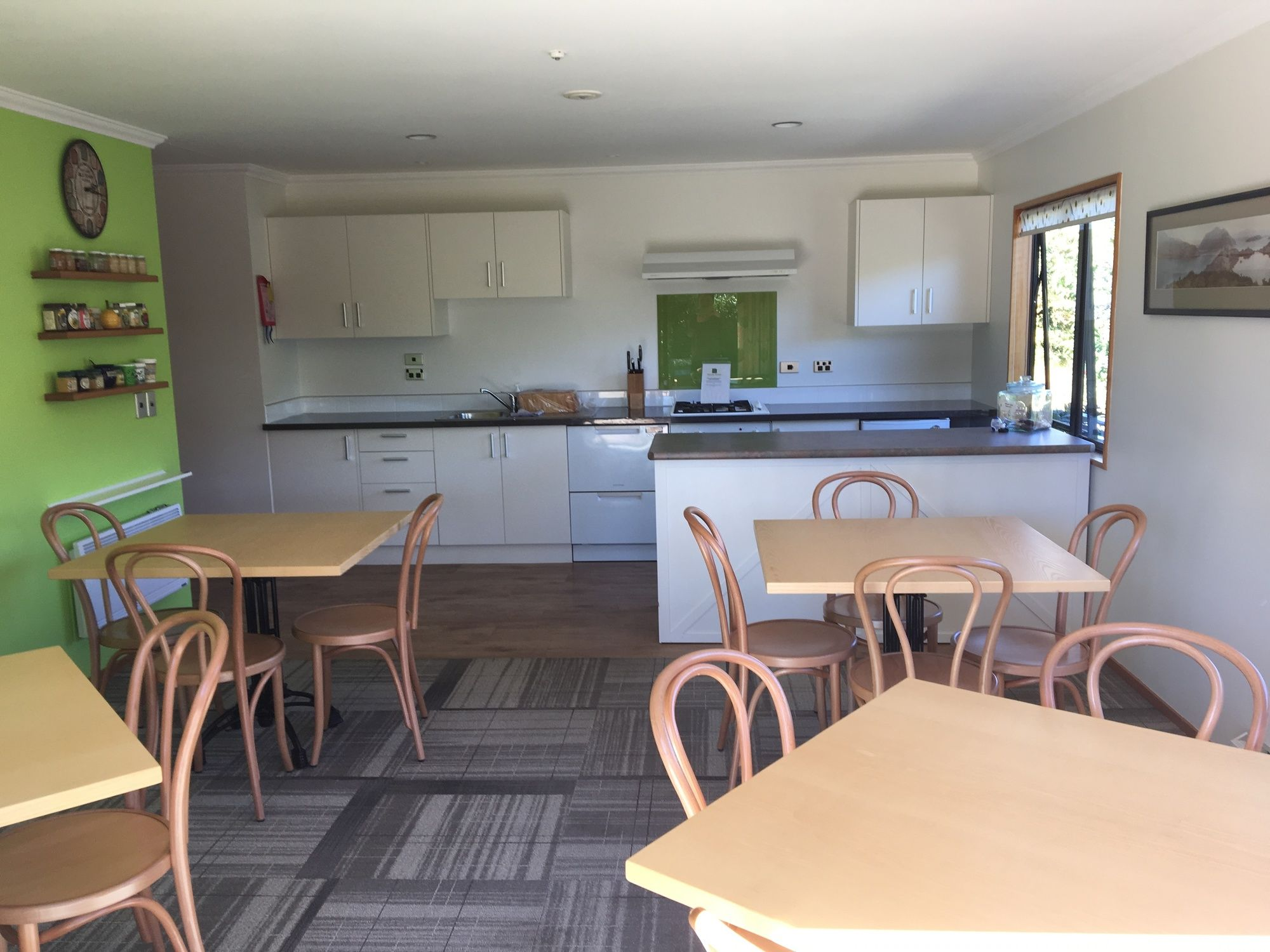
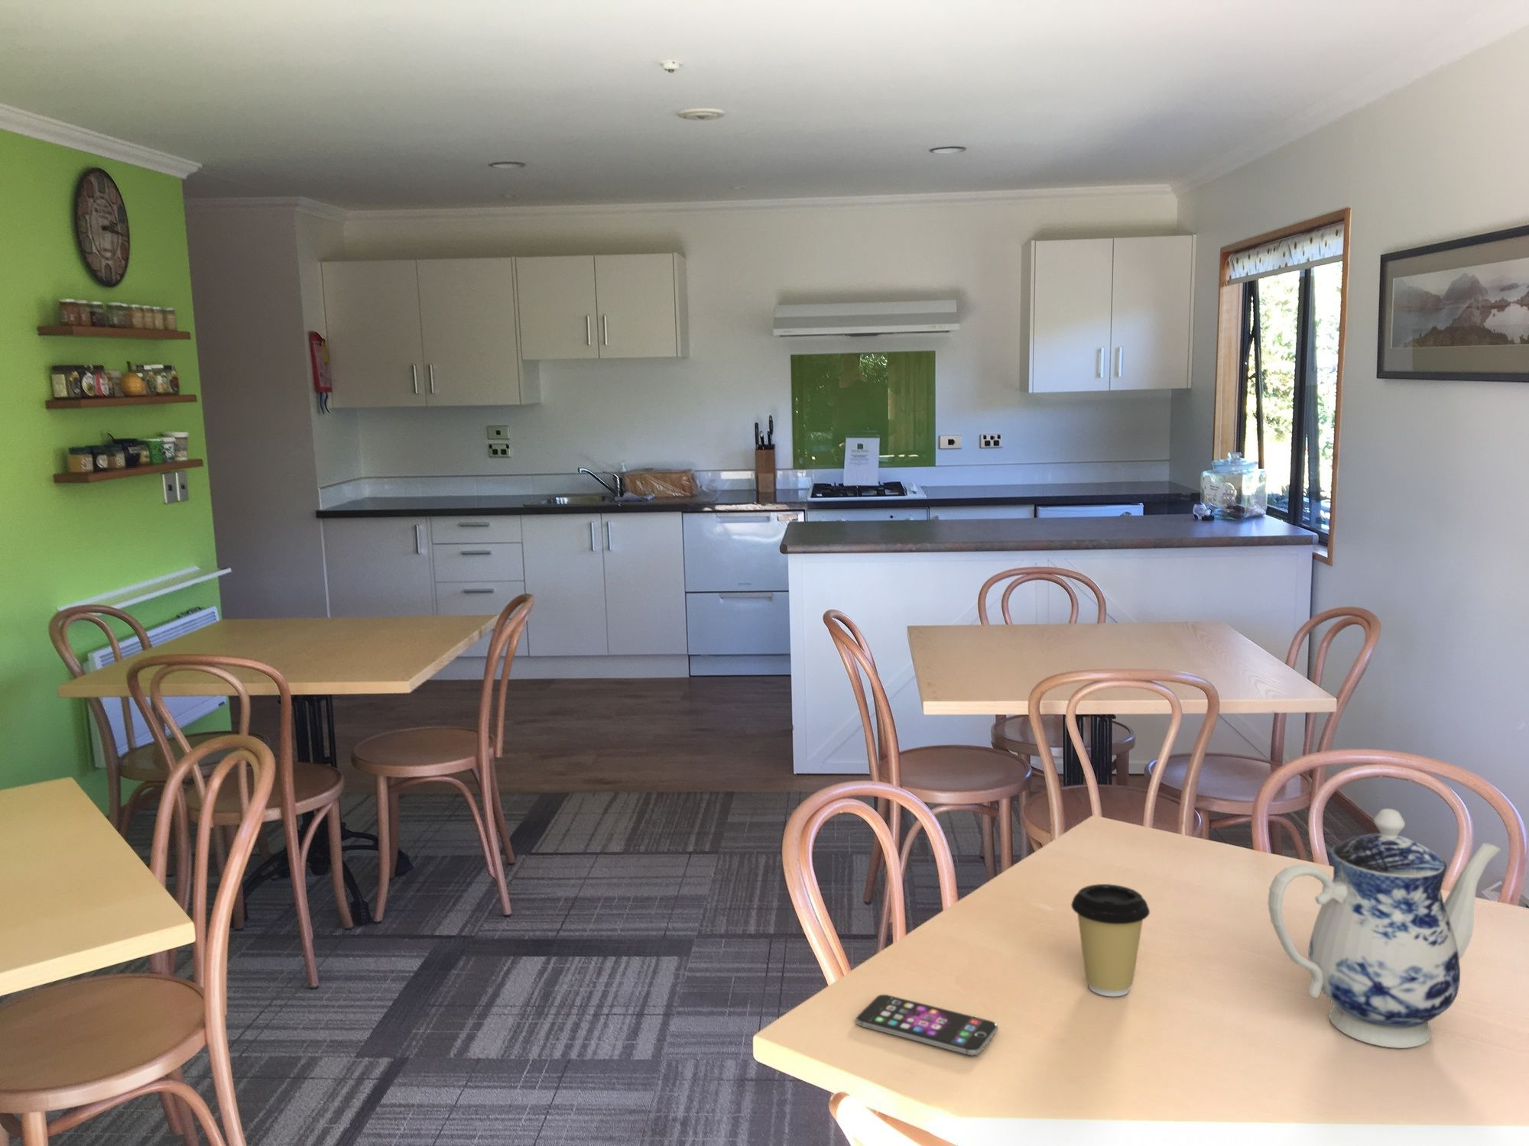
+ teapot (1385, 918)
+ coffee cup (1109, 939)
+ smartphone (926, 1023)
